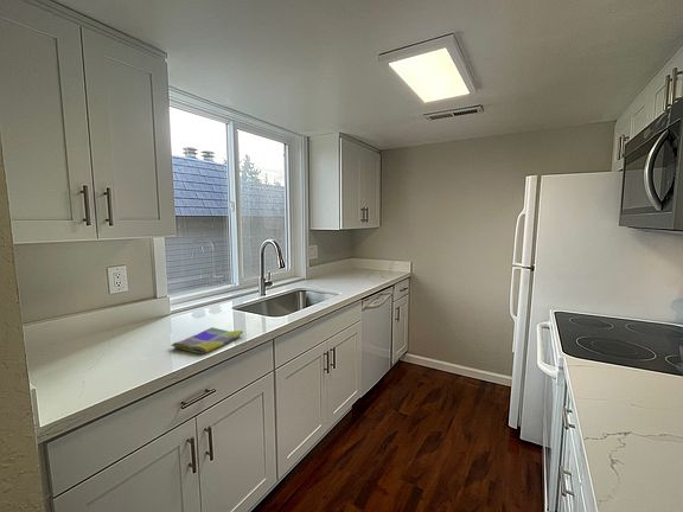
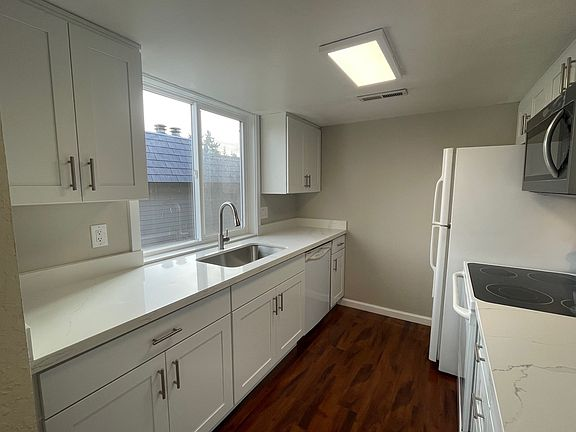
- dish towel (209, 339)
